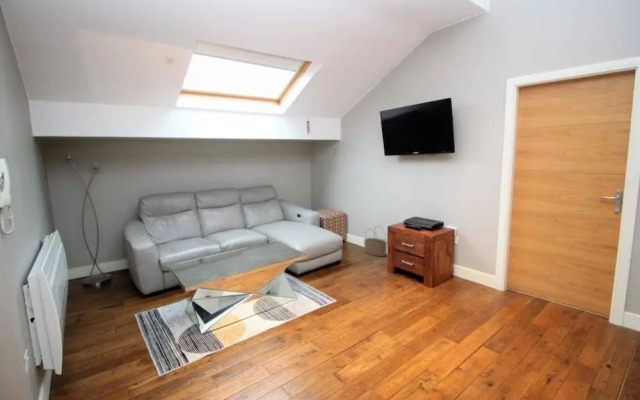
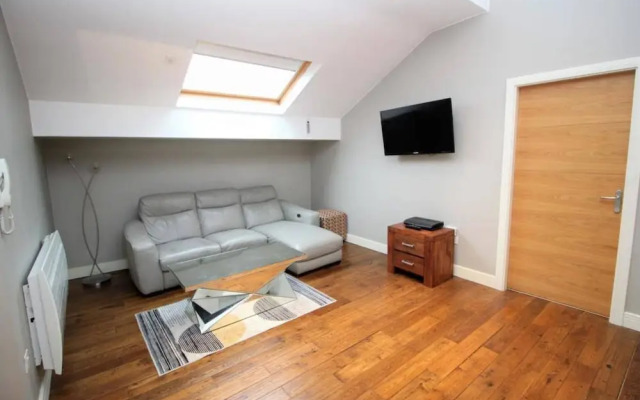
- wicker basket (375, 240)
